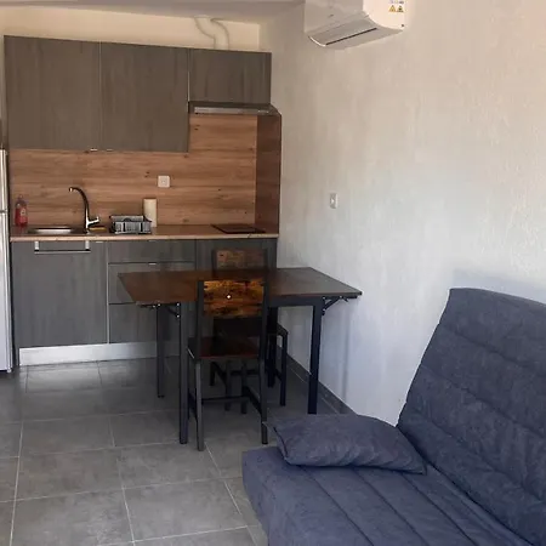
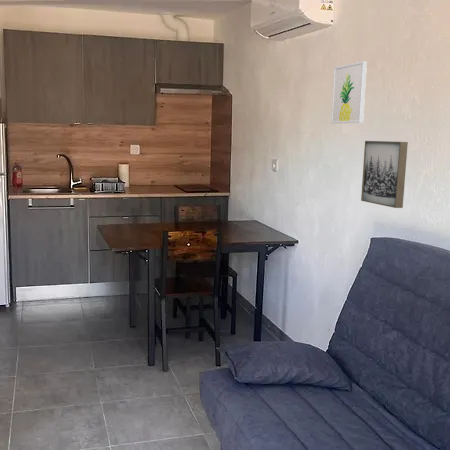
+ wall art (348, 94)
+ wall art (383, 173)
